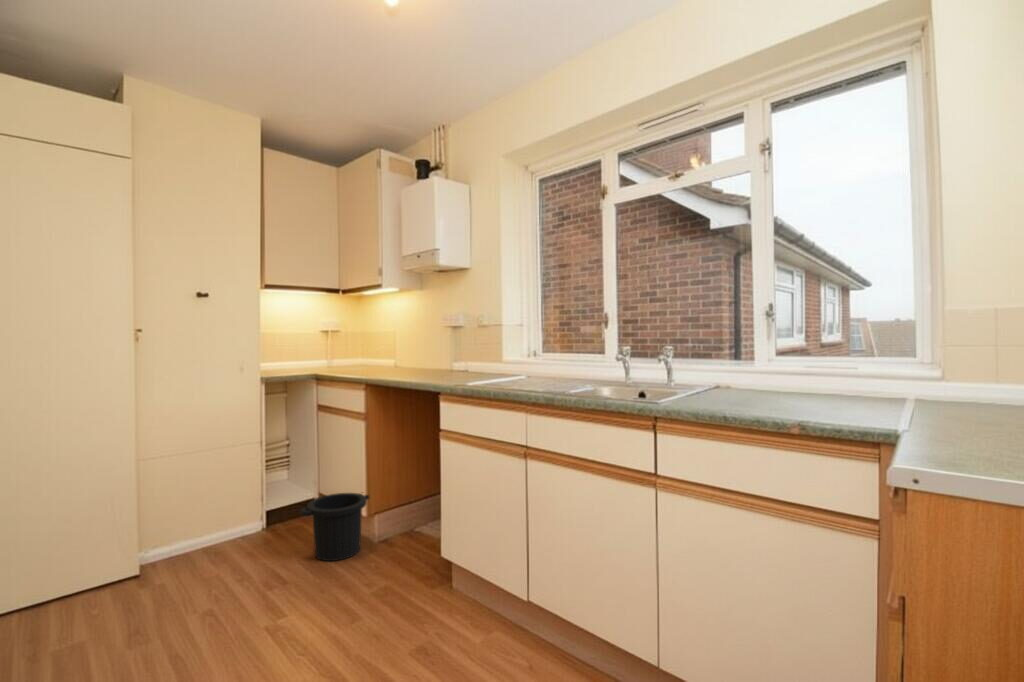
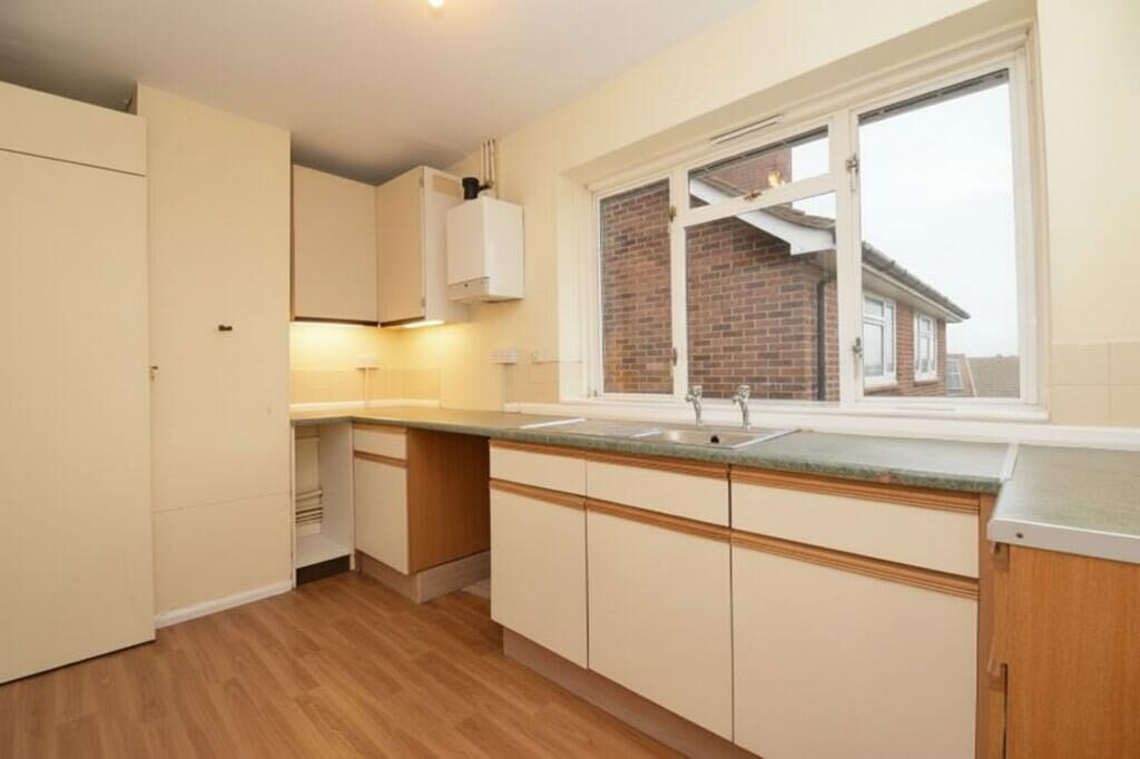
- trash can (338, 526)
